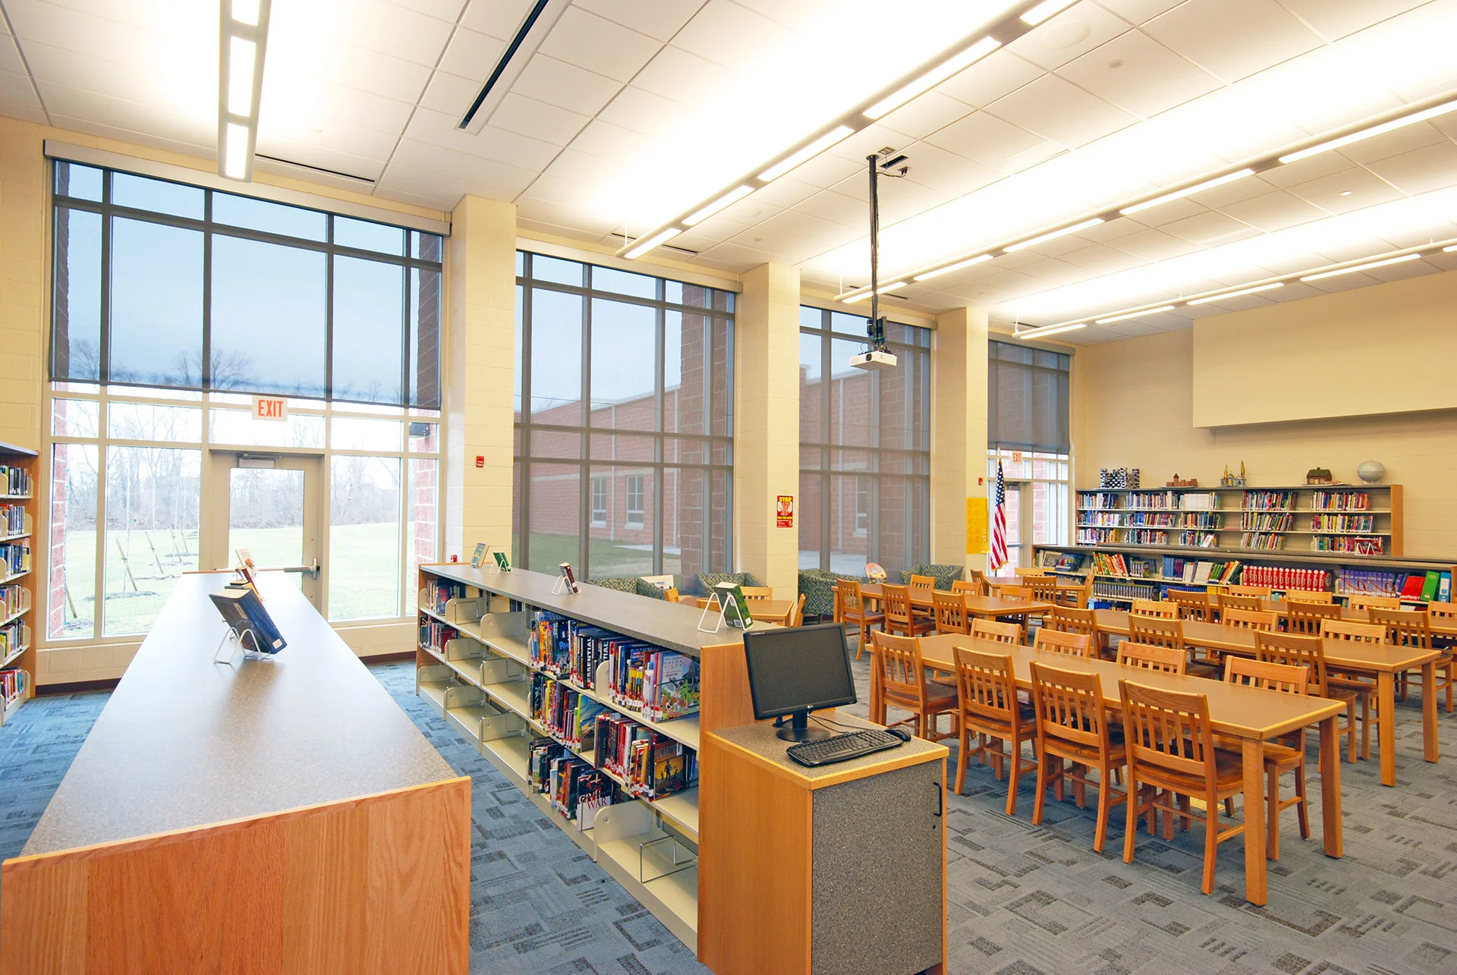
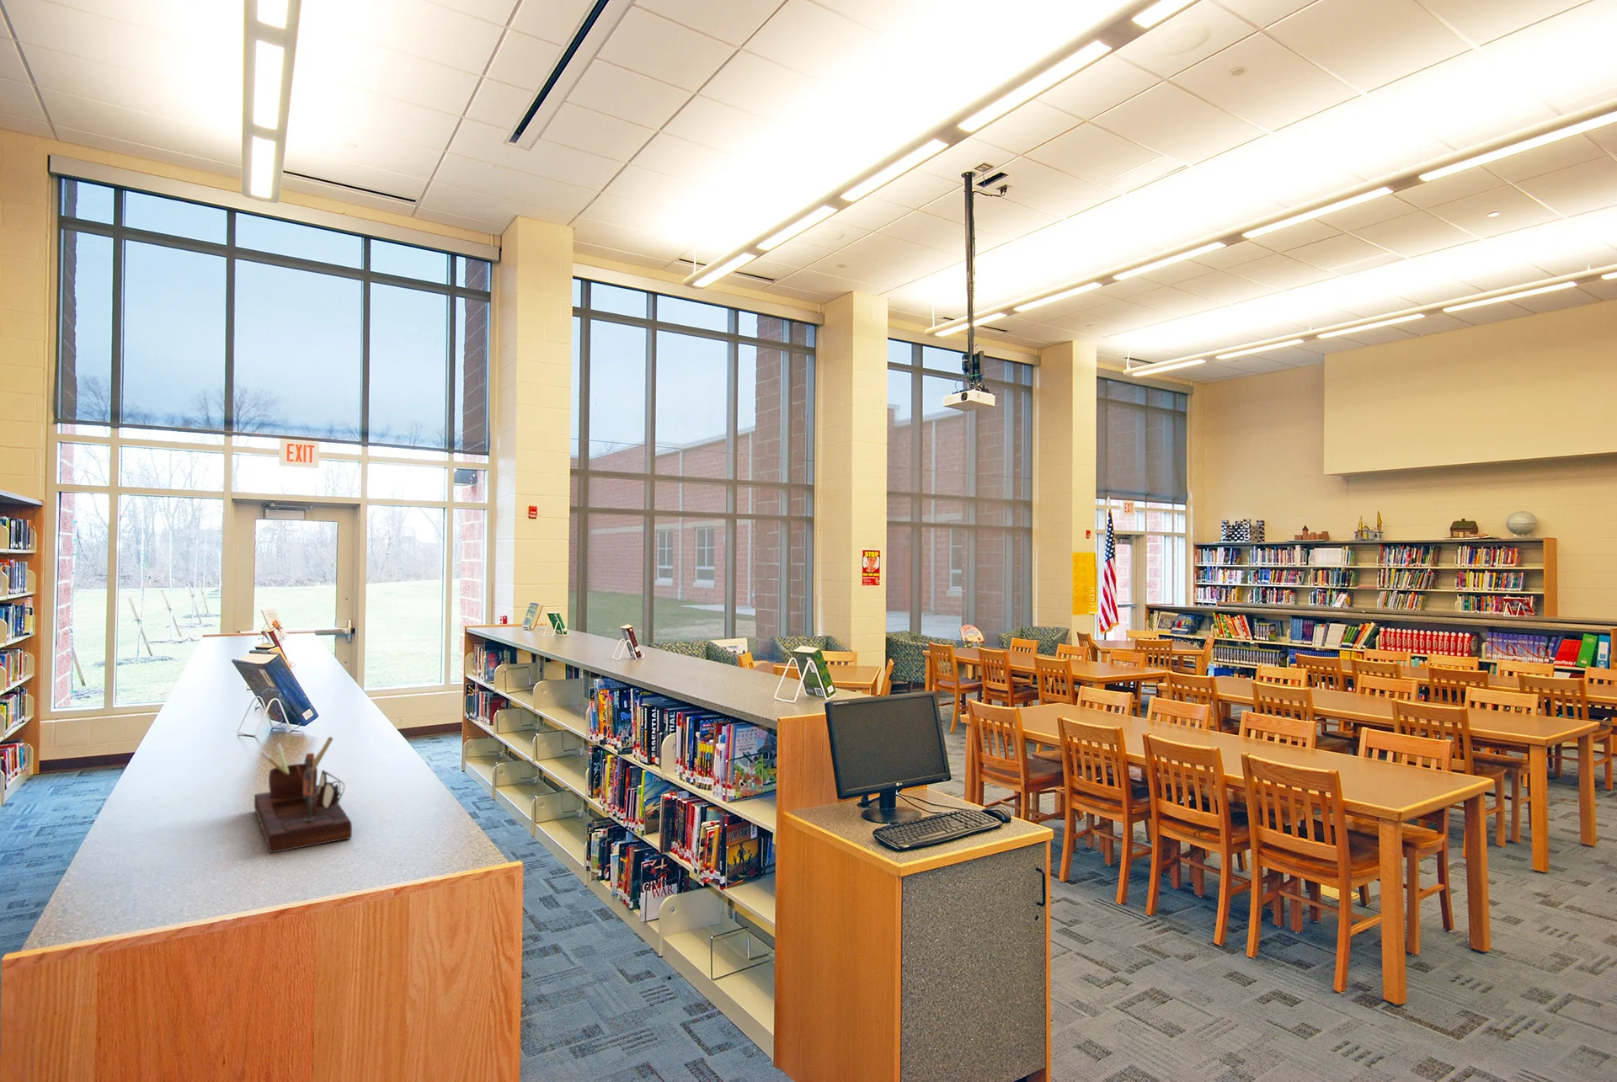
+ desk organizer (301, 780)
